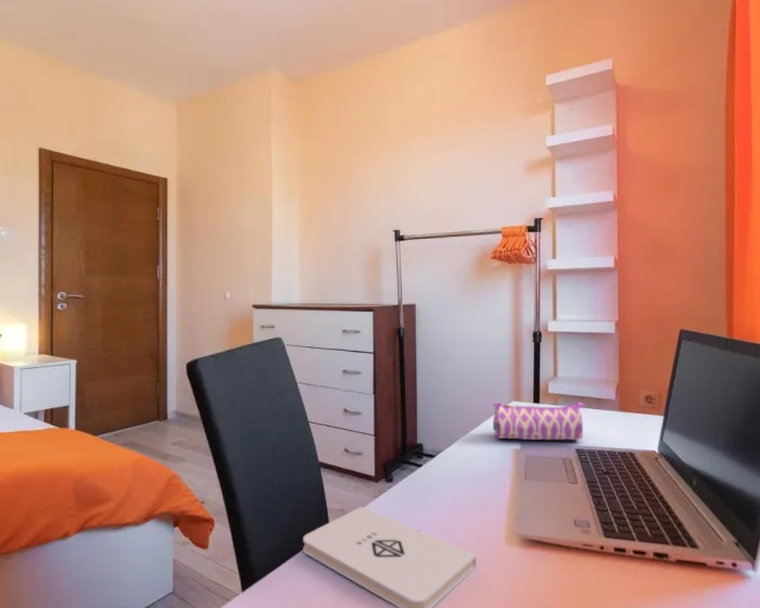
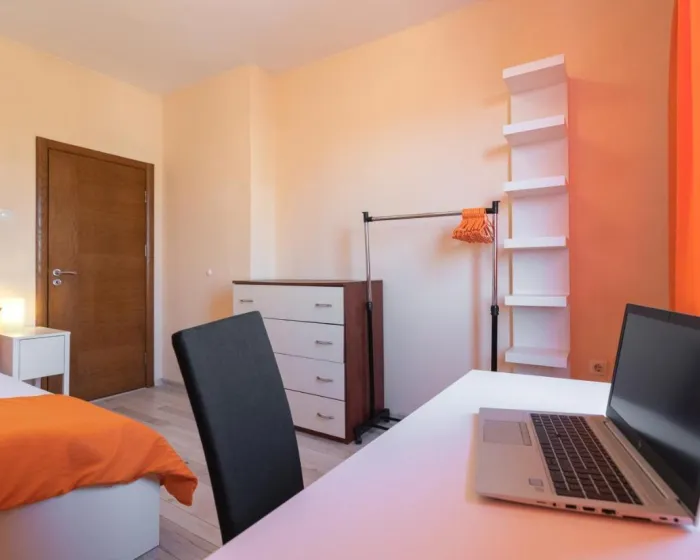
- pencil case (535, 419)
- notepad (384, 552)
